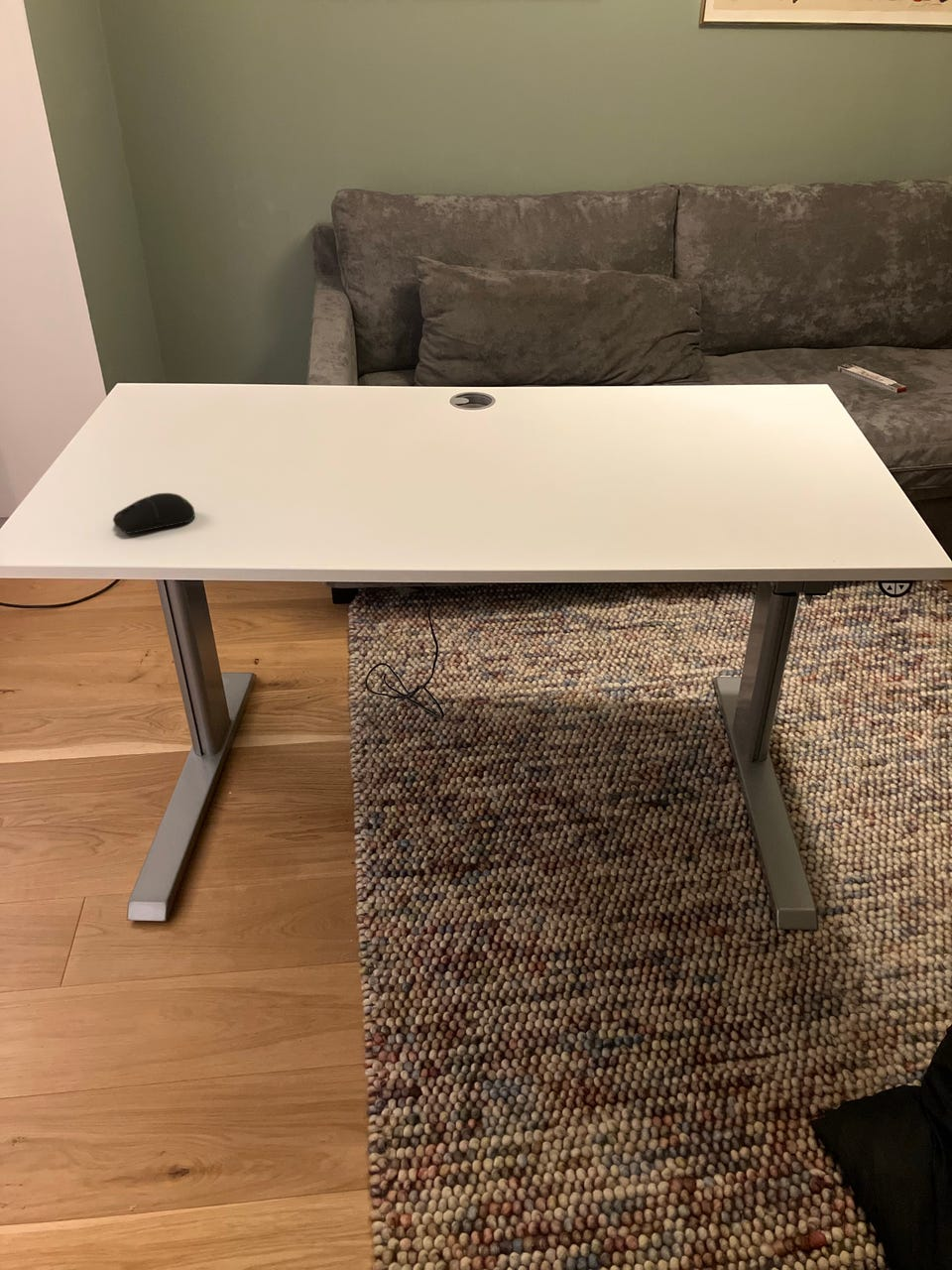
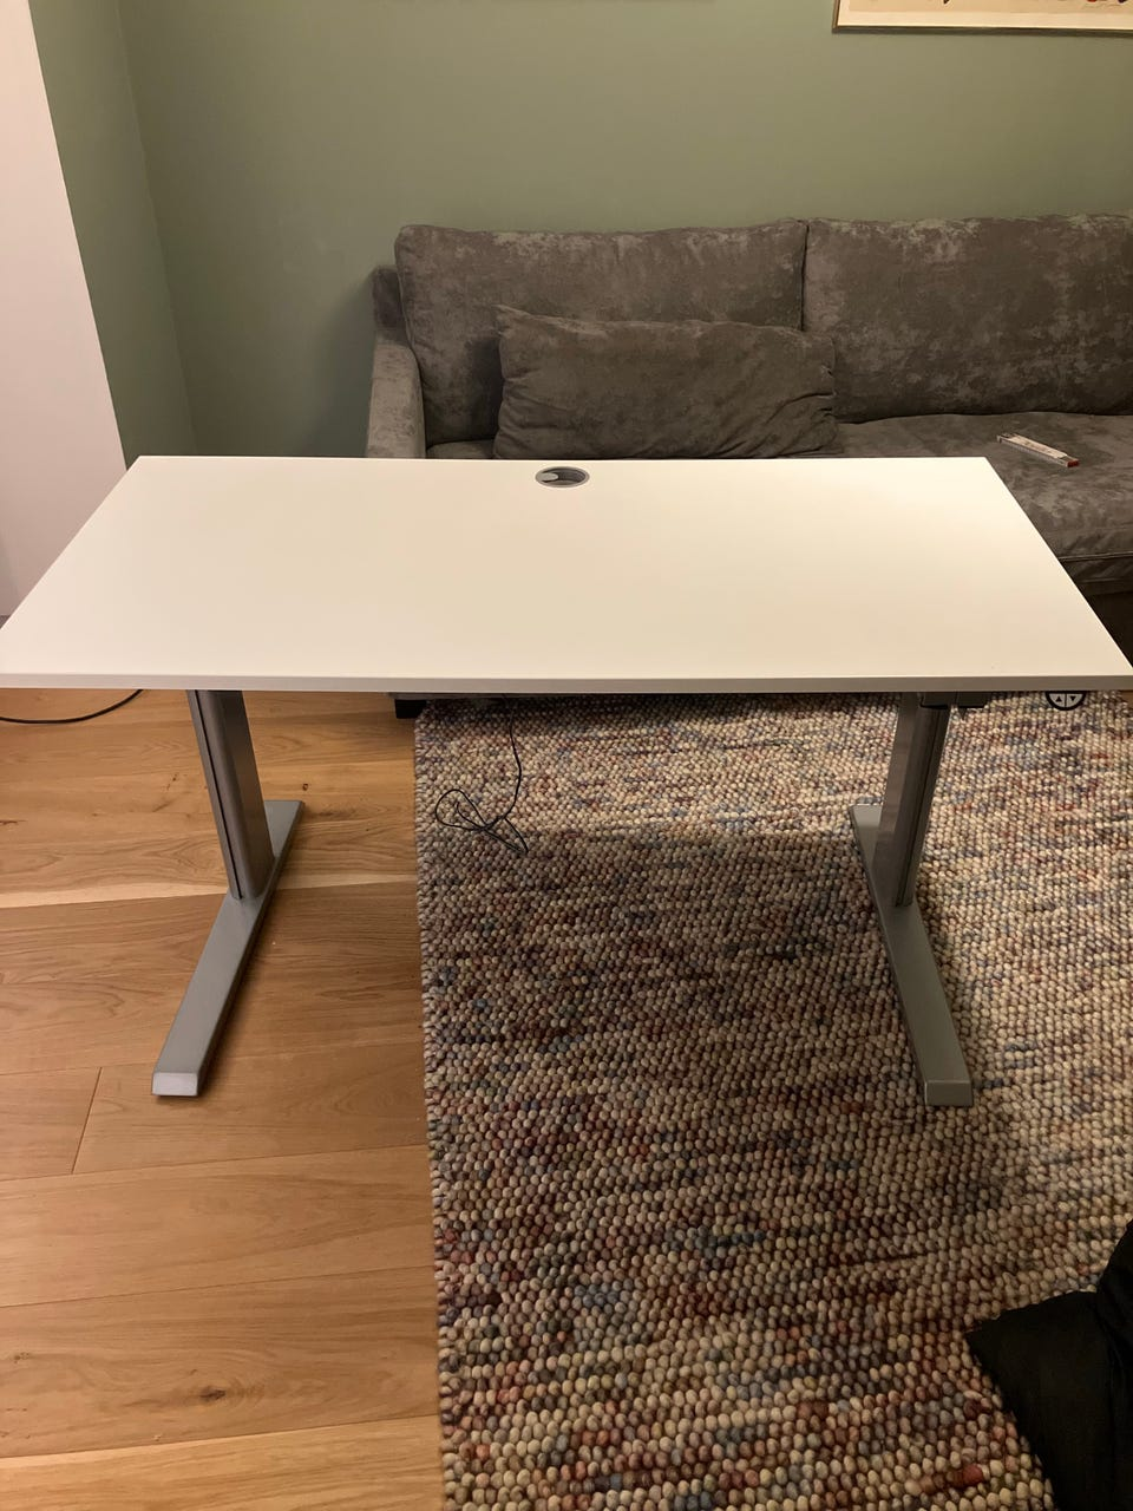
- computer mouse (153, 510)
